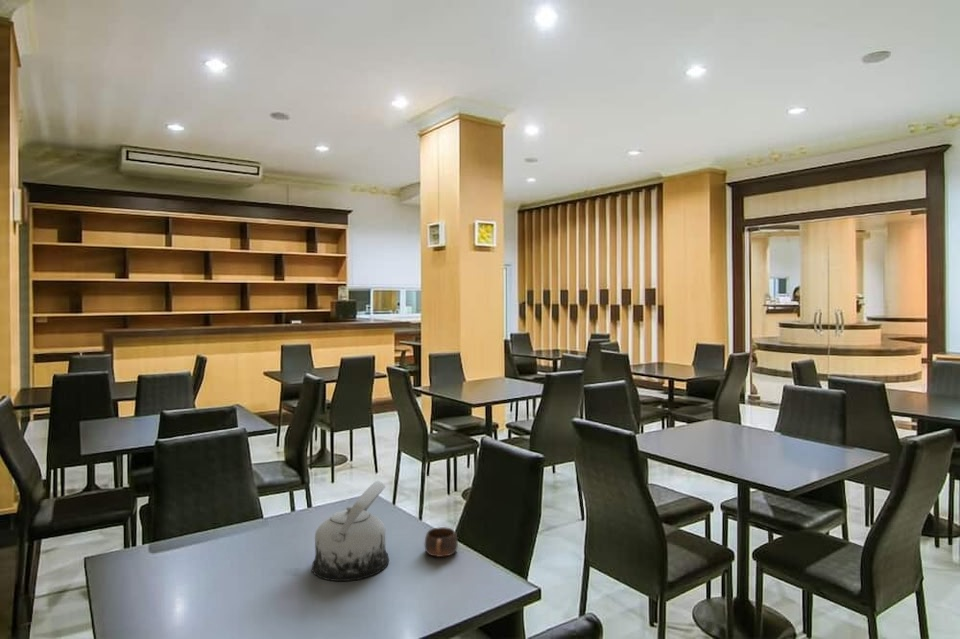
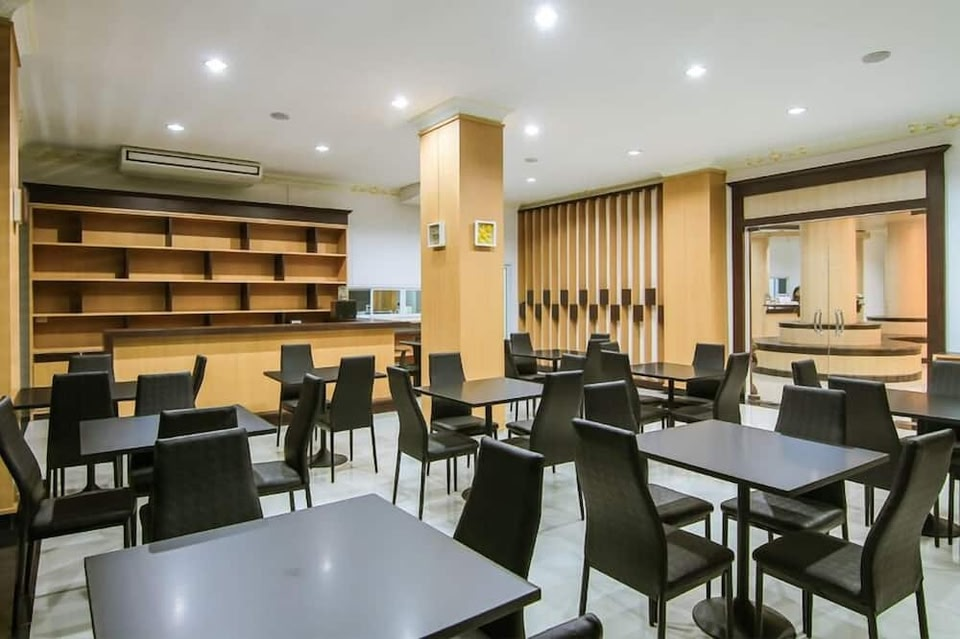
- teapot (352, 522)
- cup (439, 543)
